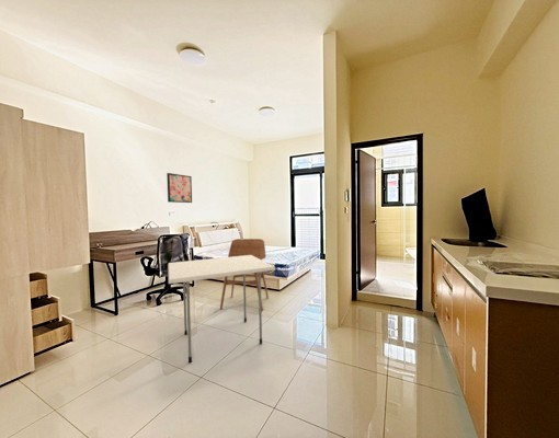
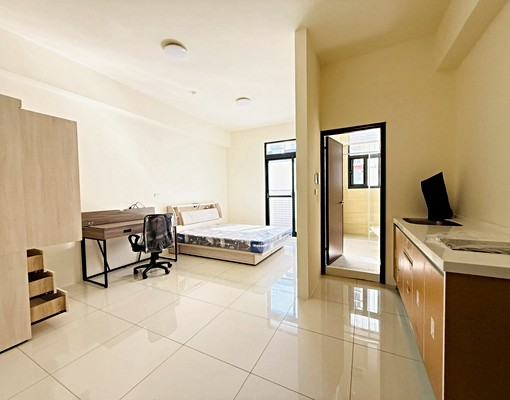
- dining table (243, 298)
- dining chair (246, 274)
- wall art (180, 188)
